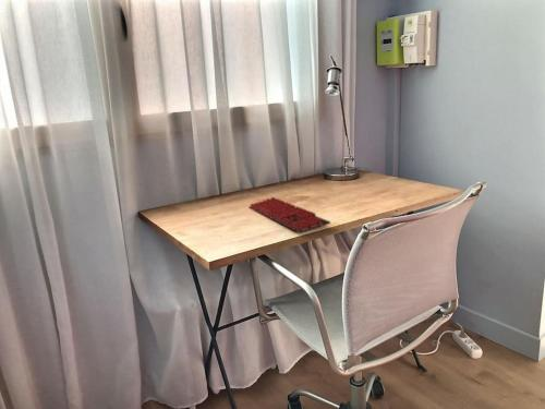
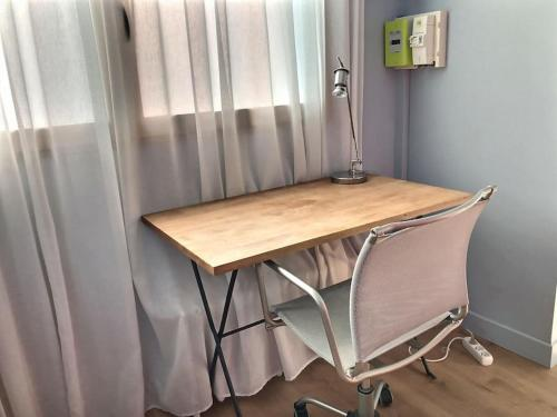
- keyboard (286, 213)
